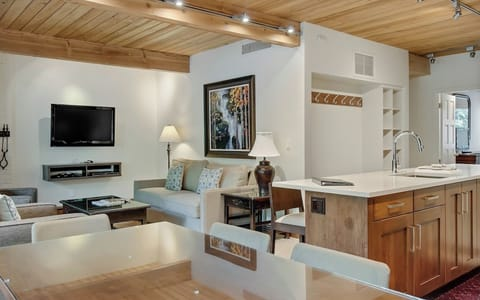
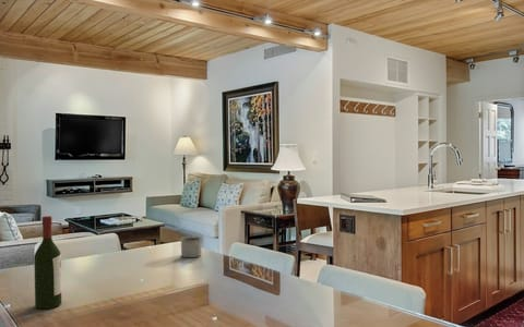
+ wine bottle (47, 261)
+ mug (191, 246)
